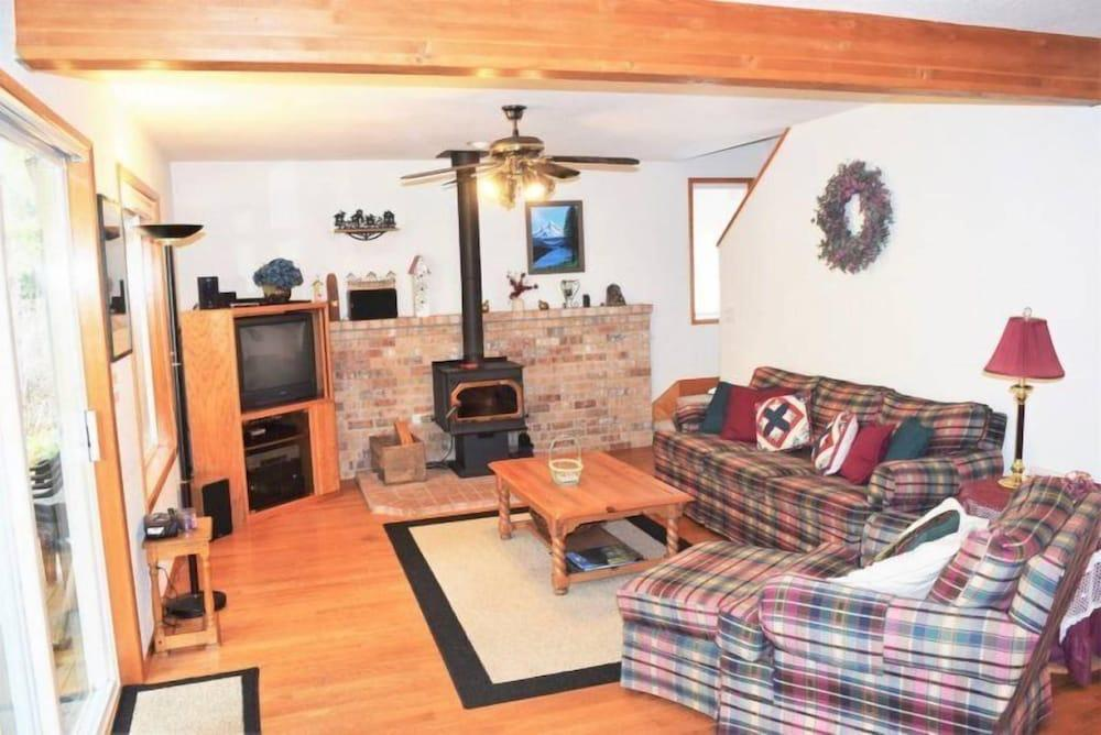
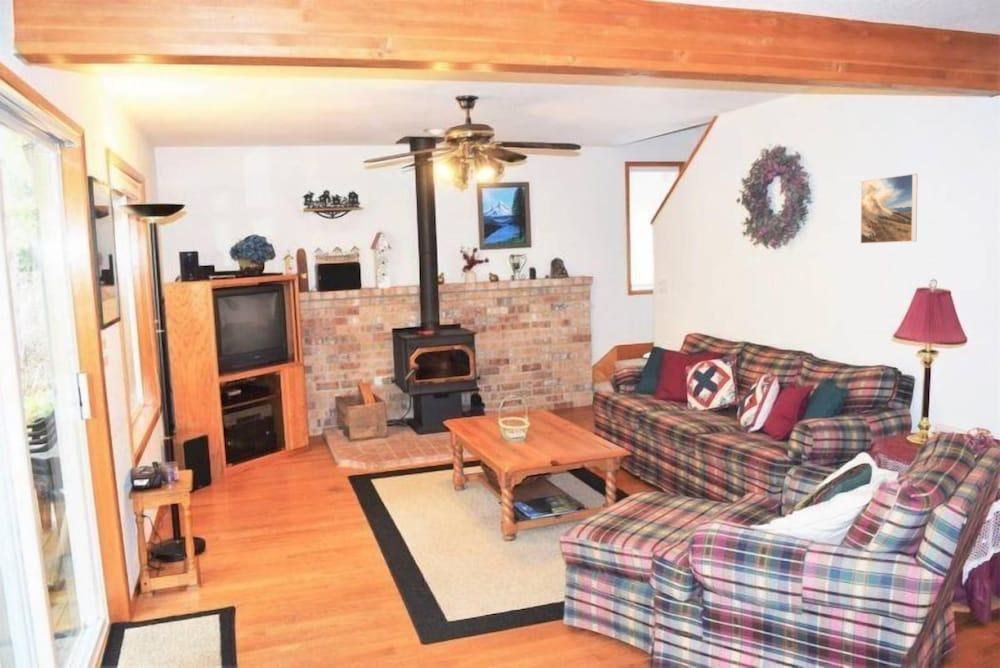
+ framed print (887, 210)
